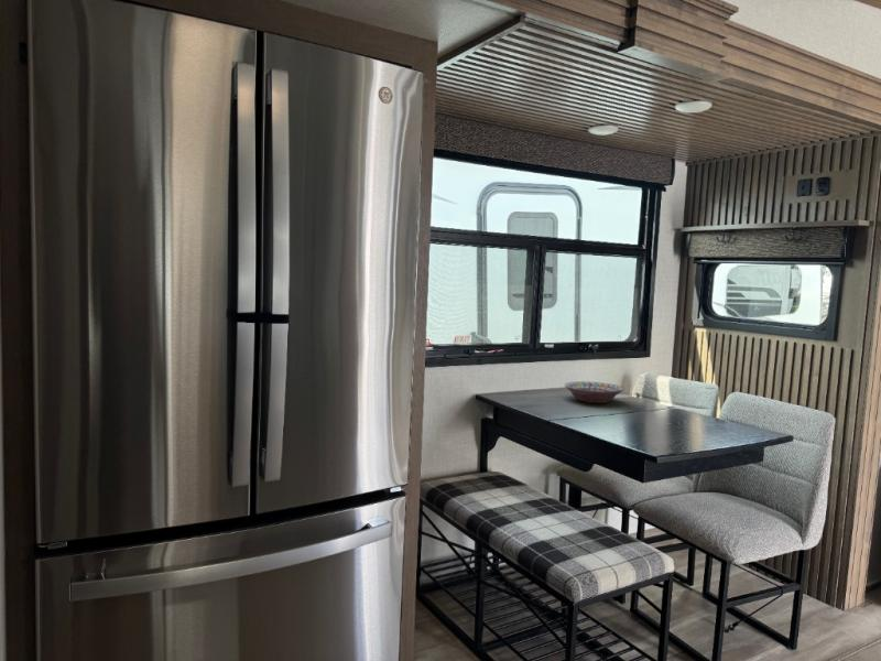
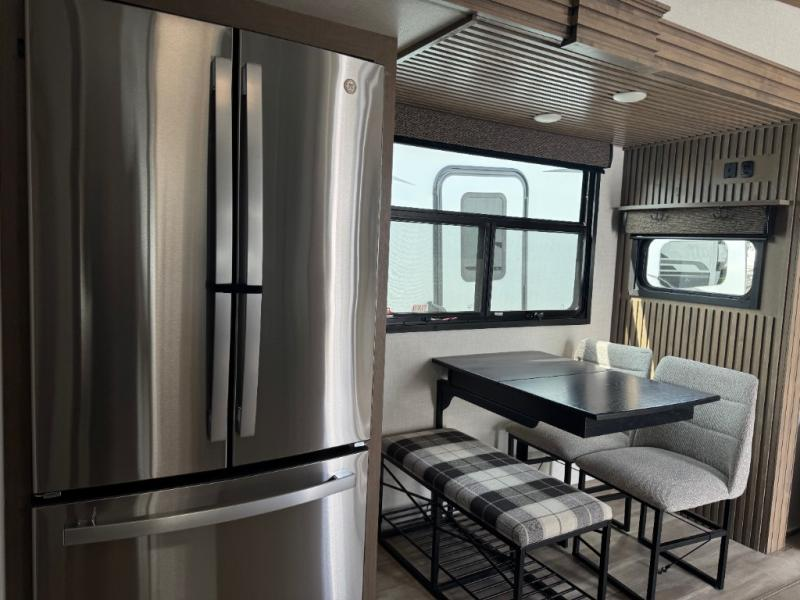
- decorative bowl (592, 393)
